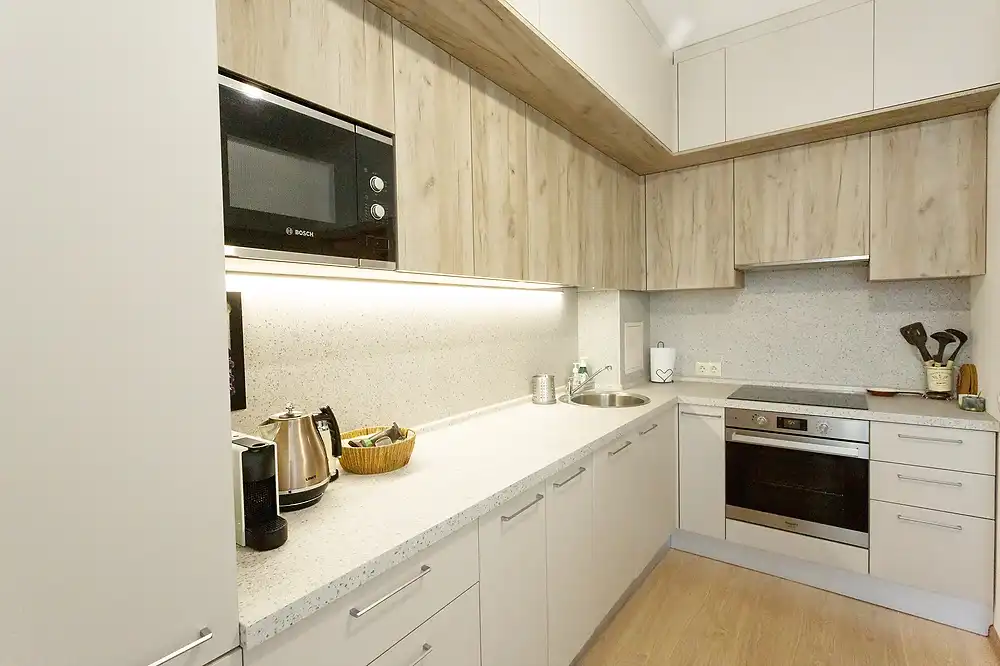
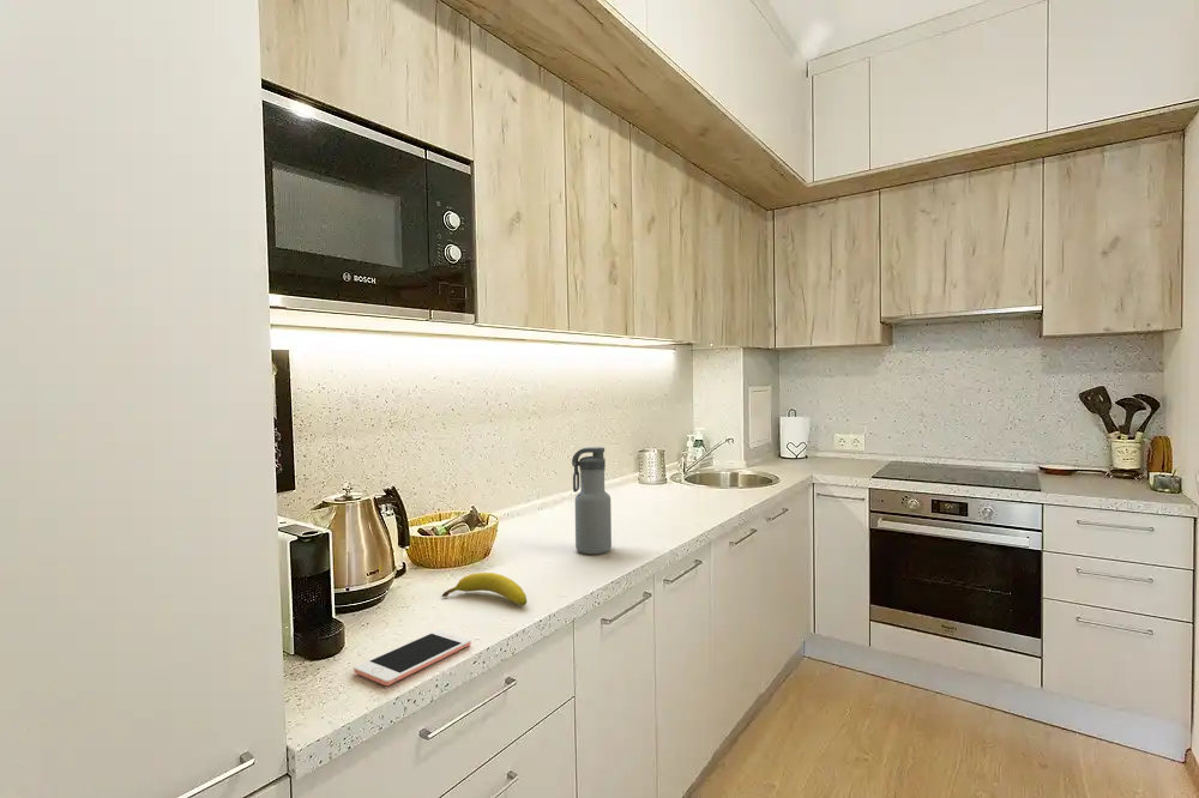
+ cell phone (415, 654)
+ fruit (490, 586)
+ water bottle (591, 498)
